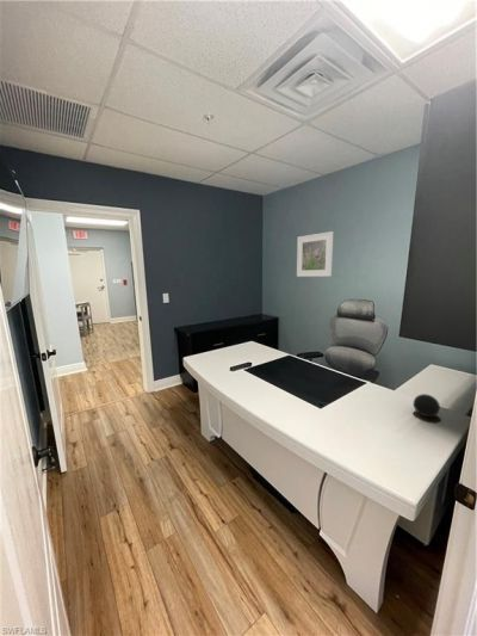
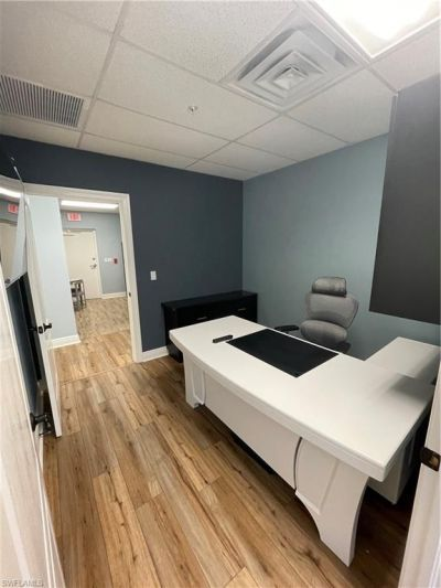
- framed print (314, 255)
- decorative ball (426, 405)
